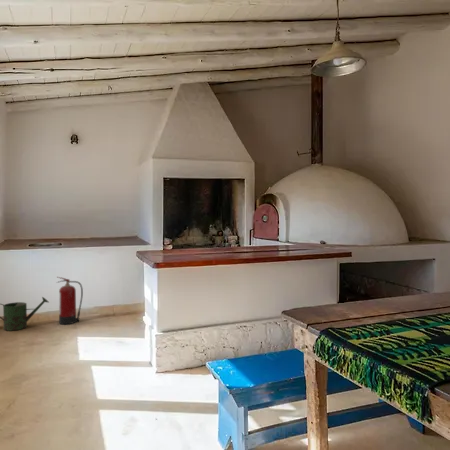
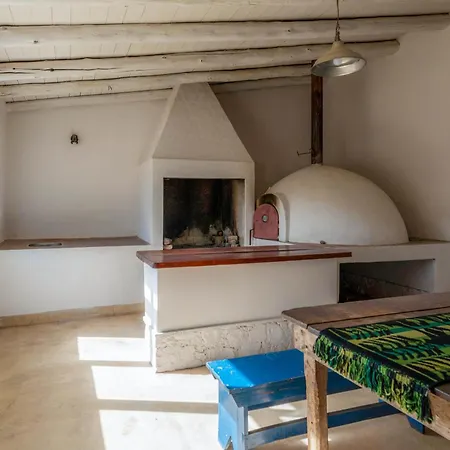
- watering can (21, 312)
- fire extinguisher (69, 299)
